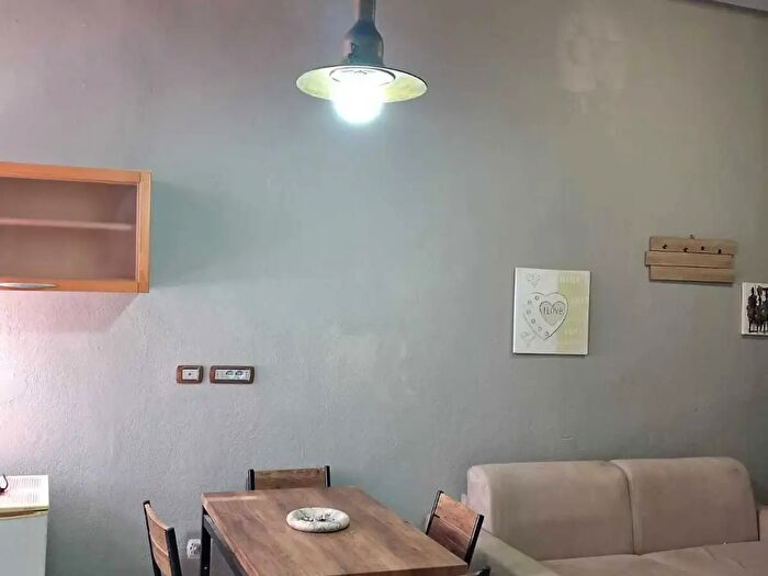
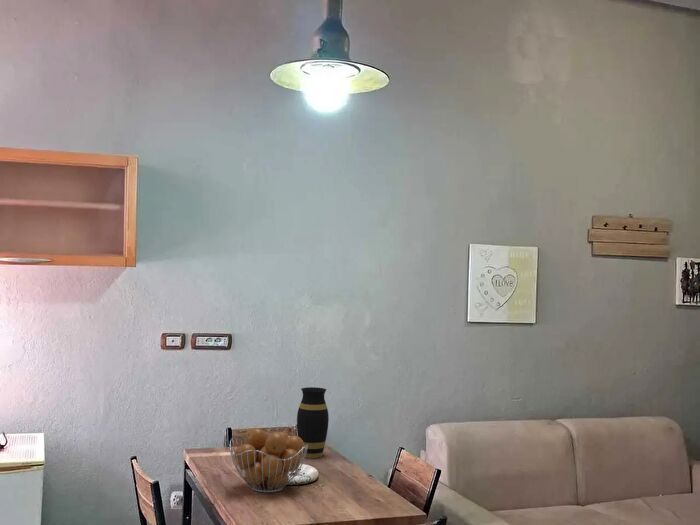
+ fruit basket (268, 459)
+ vase (312, 422)
